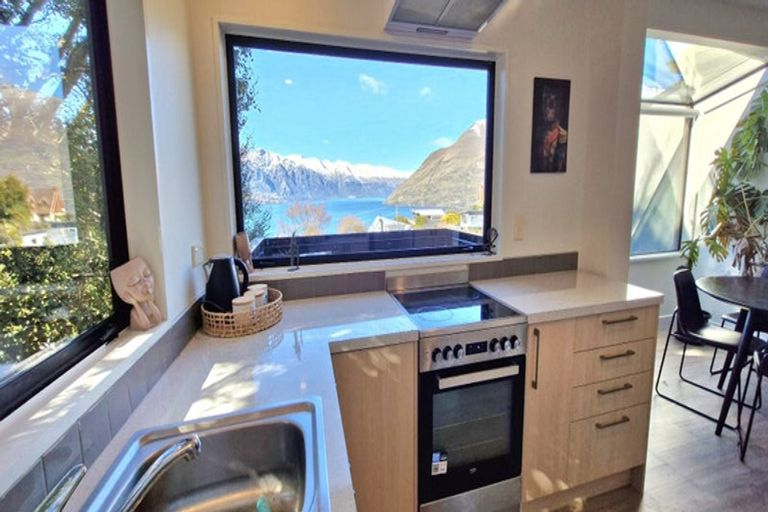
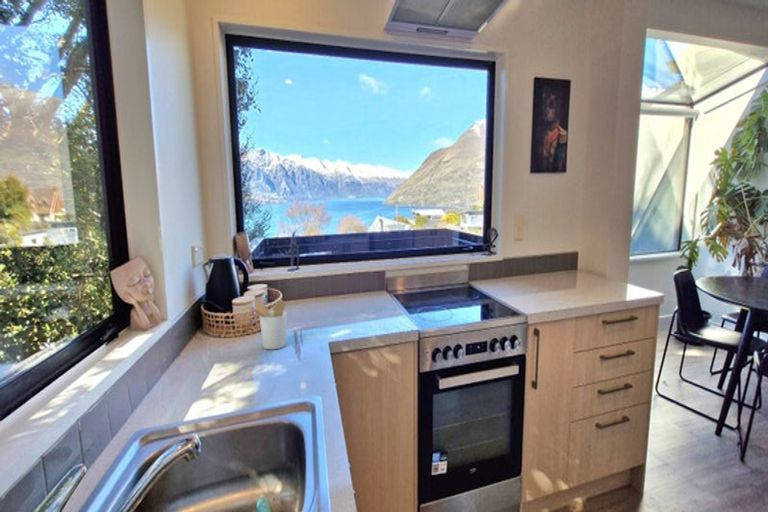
+ utensil holder (267, 323)
